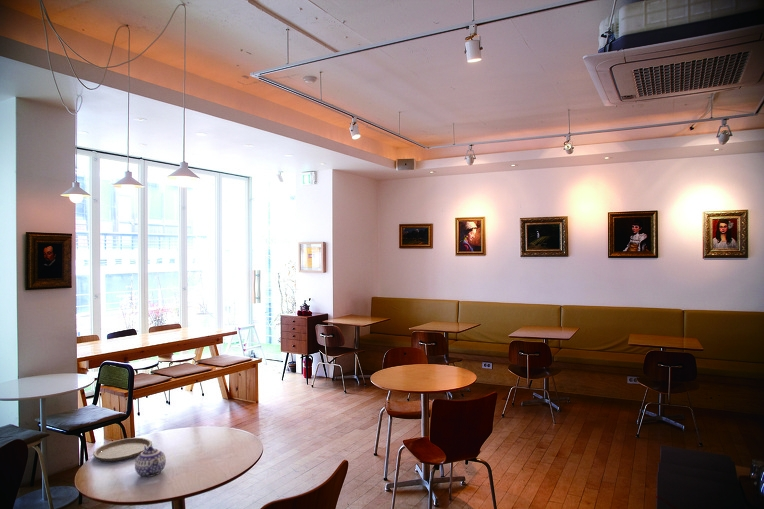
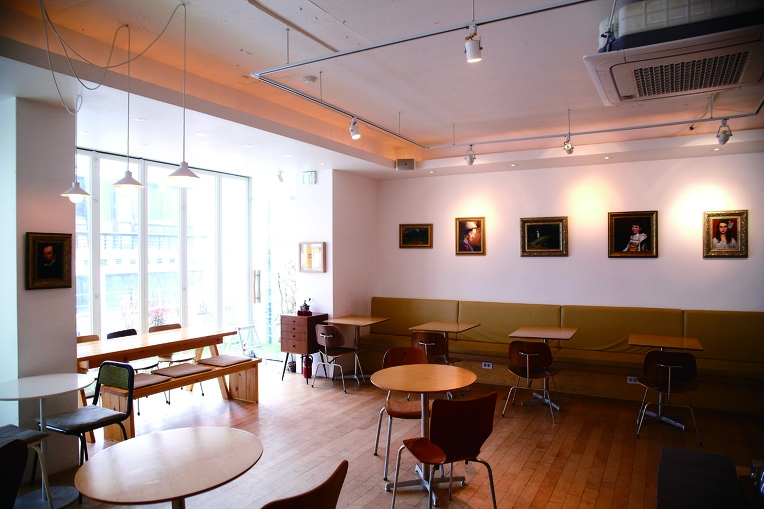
- teapot (150, 459)
- plate (123, 449)
